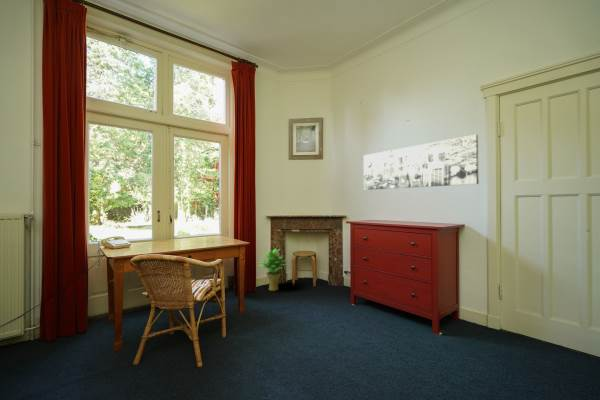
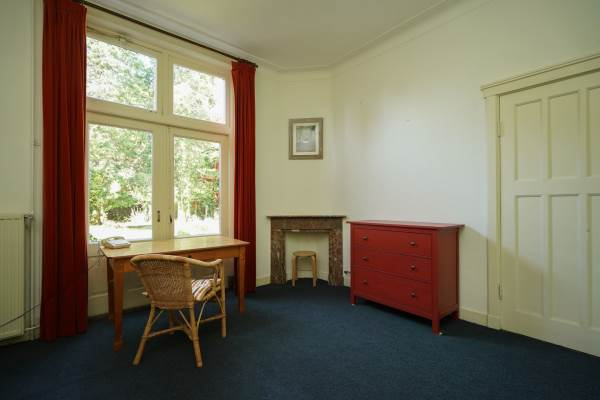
- potted plant (273, 268)
- wall art (411, 167)
